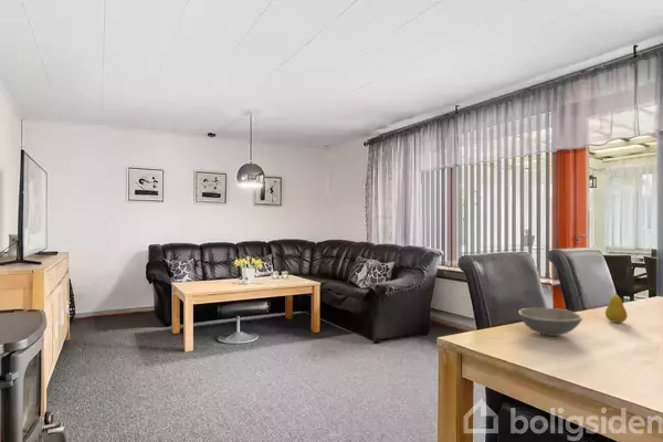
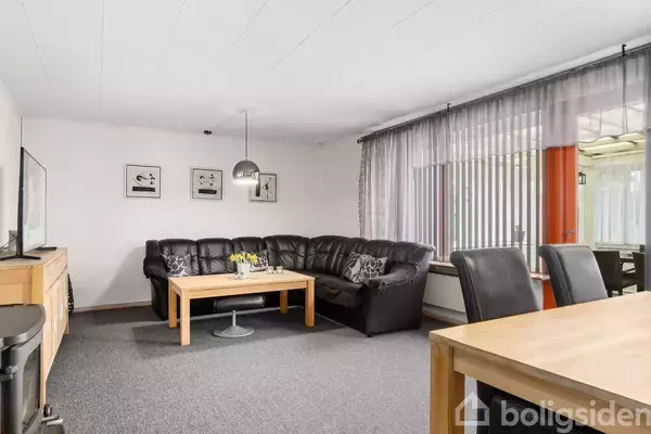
- fruit (615, 306)
- soup bowl (549, 323)
